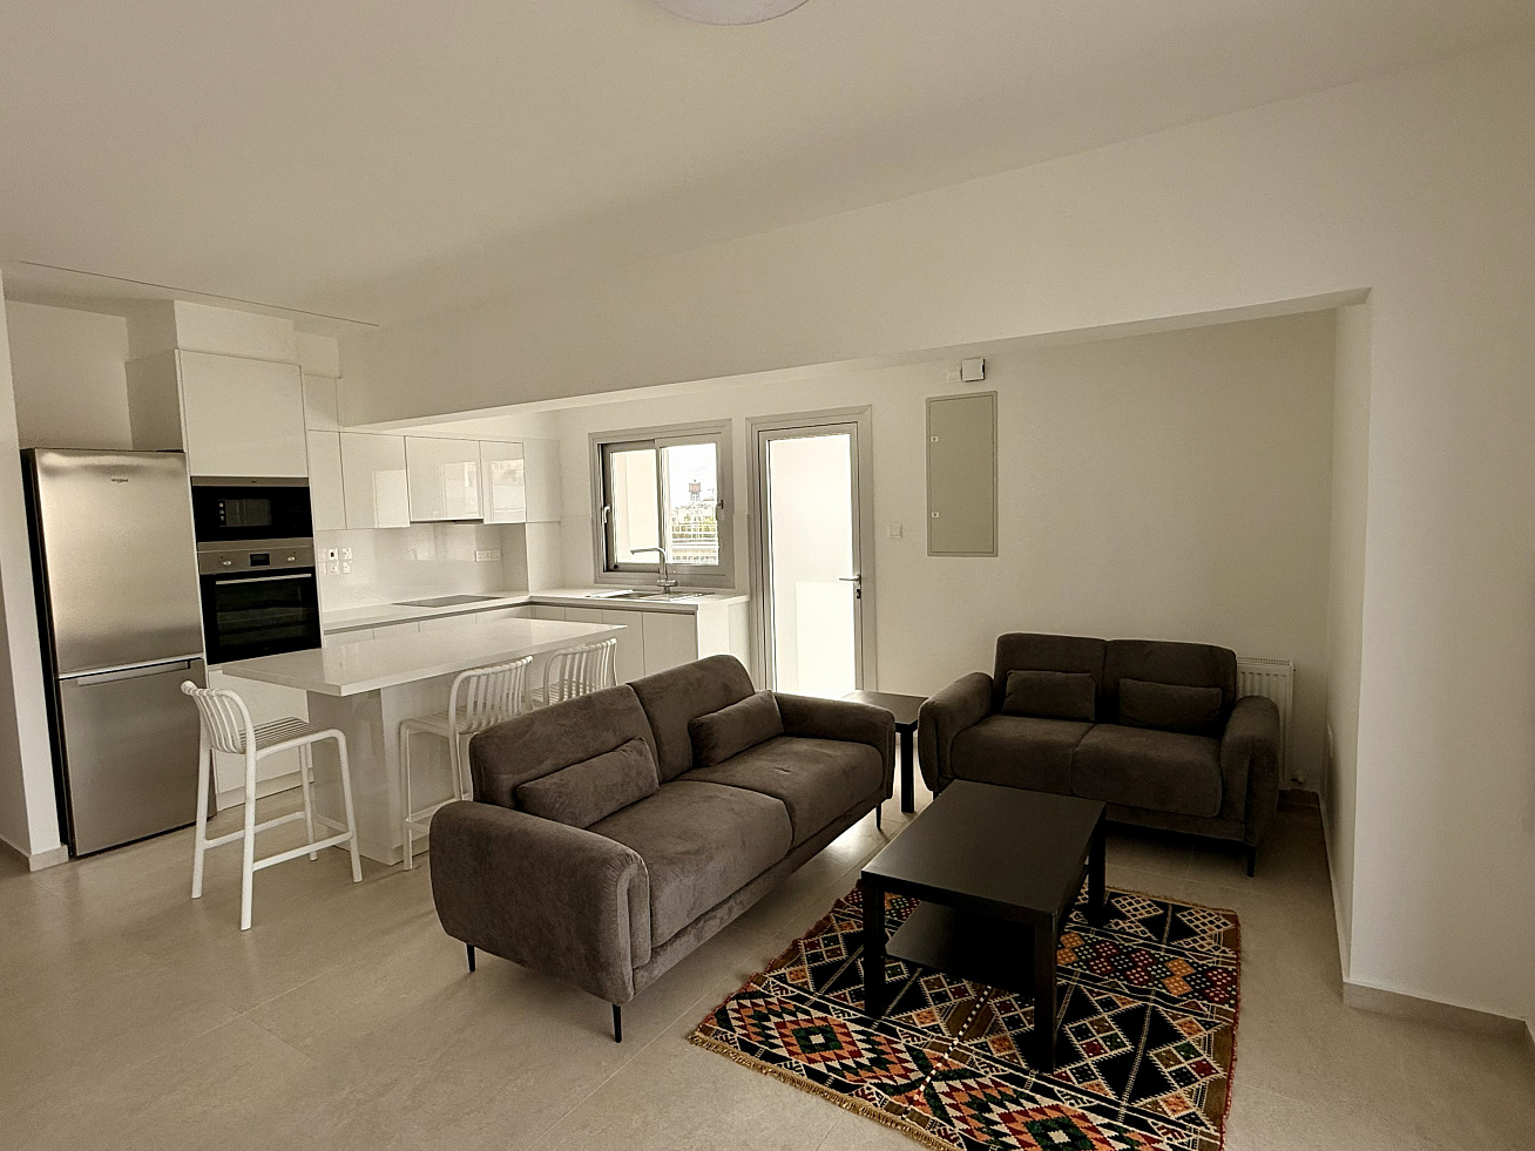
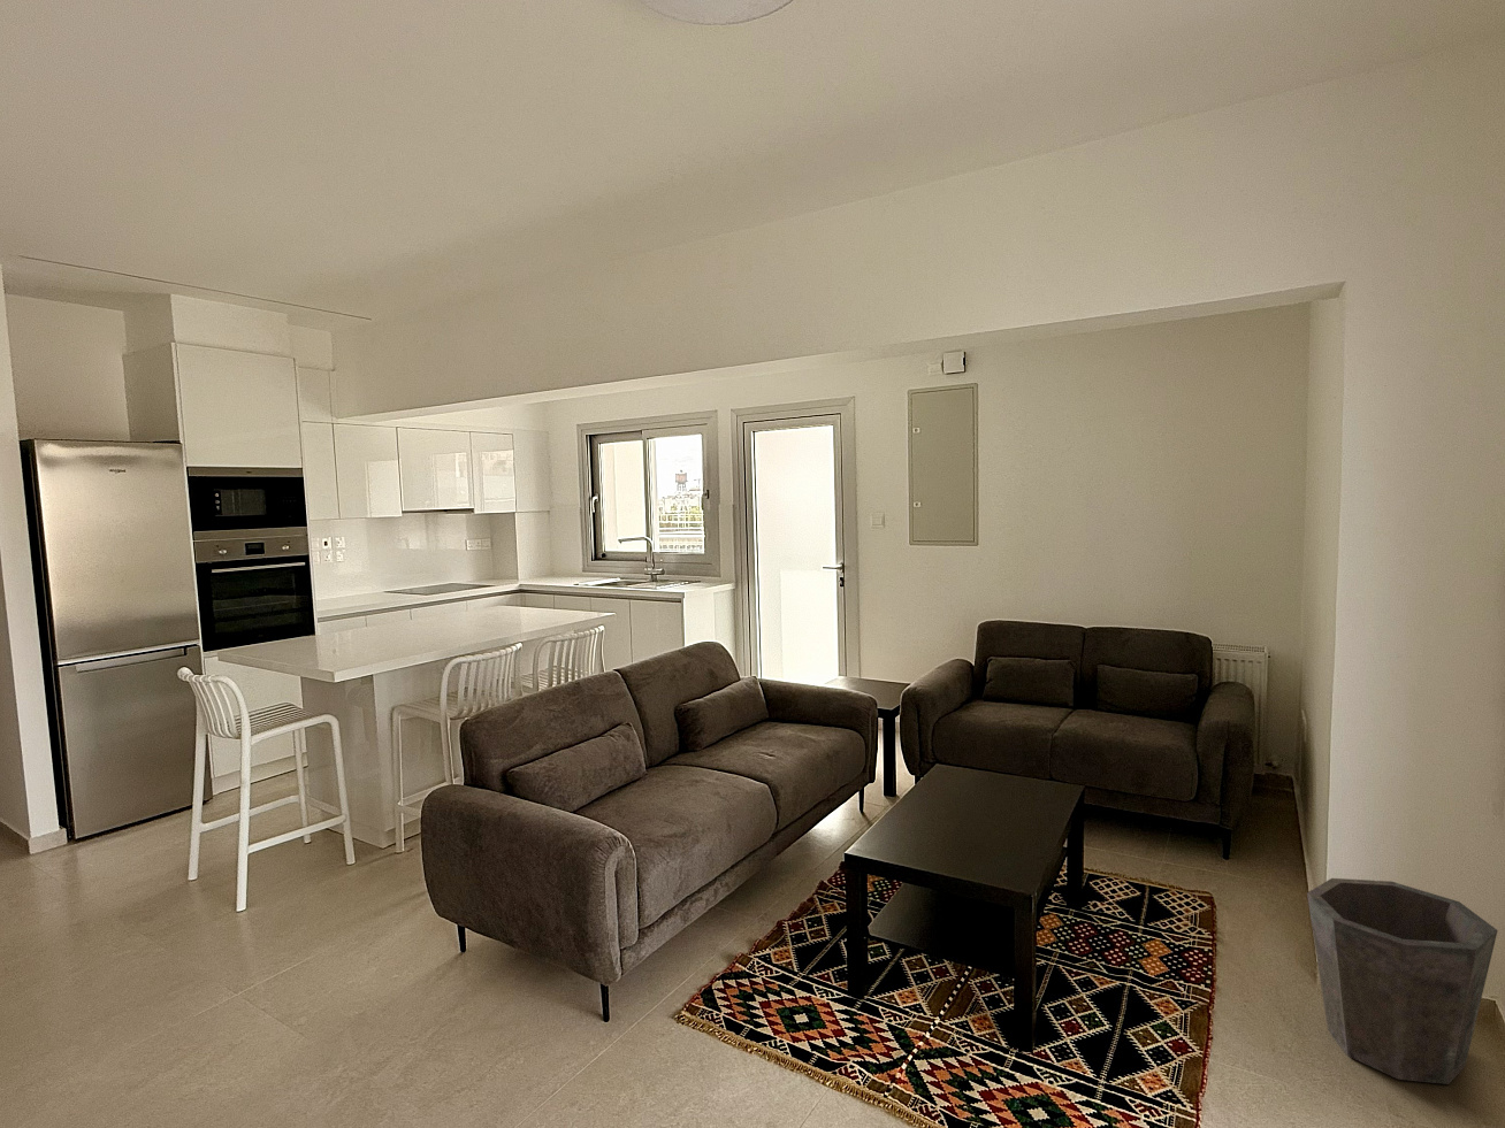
+ waste bin (1396, 979)
